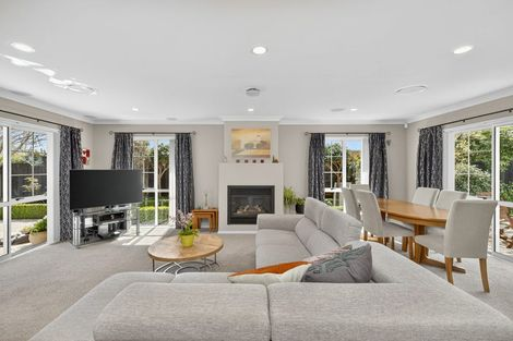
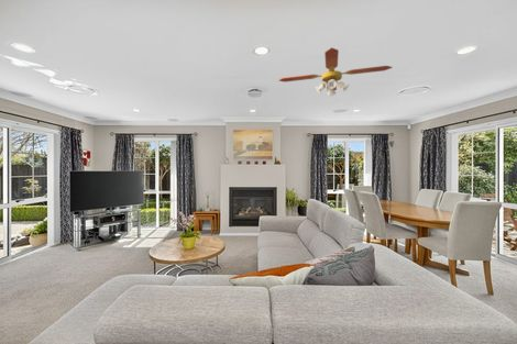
+ ceiling fan (331, 77)
